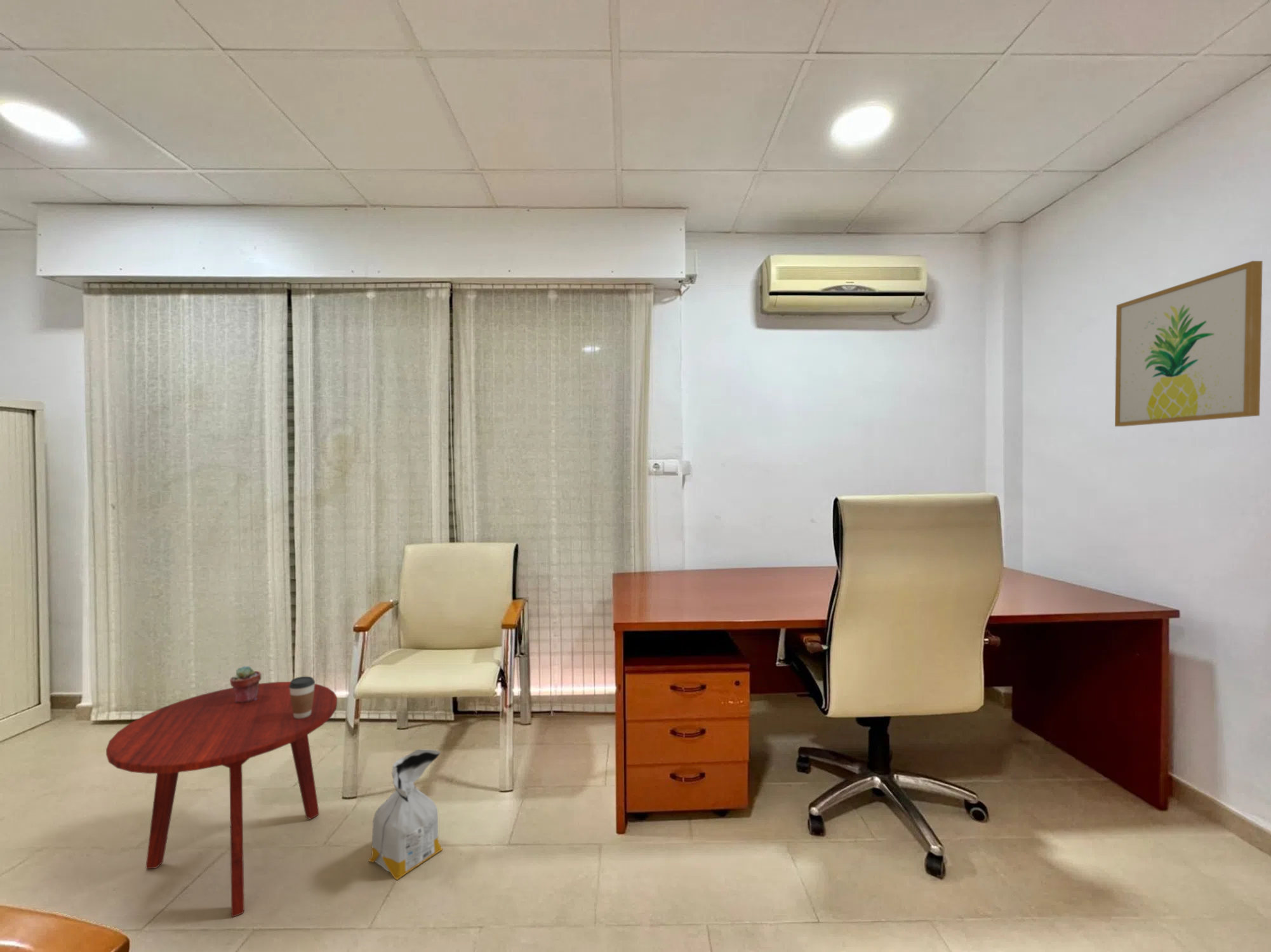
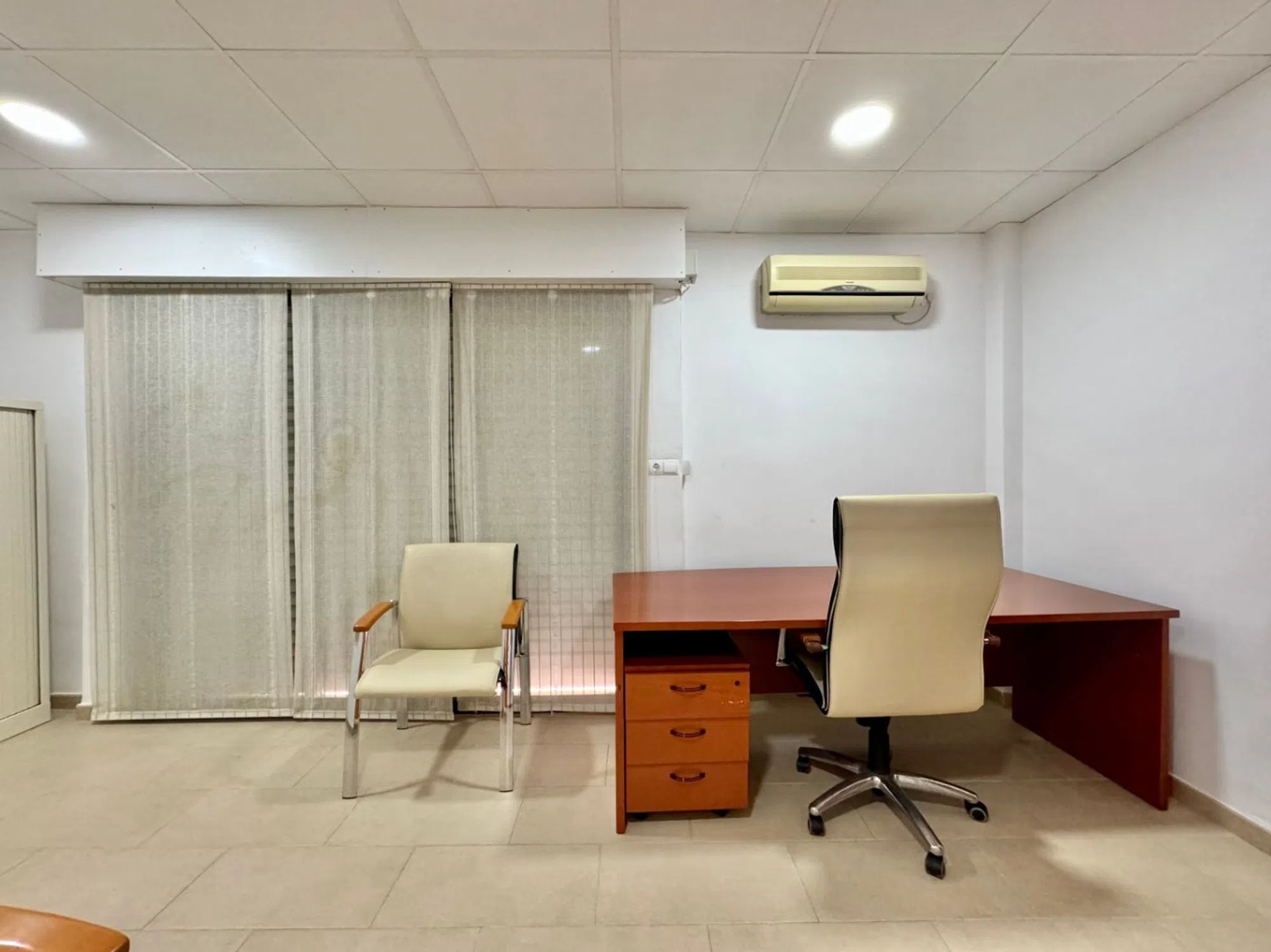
- wall art (1180, 354)
- side table (234, 790)
- coffee cup (302, 697)
- potted succulent (246, 682)
- bag (408, 803)
